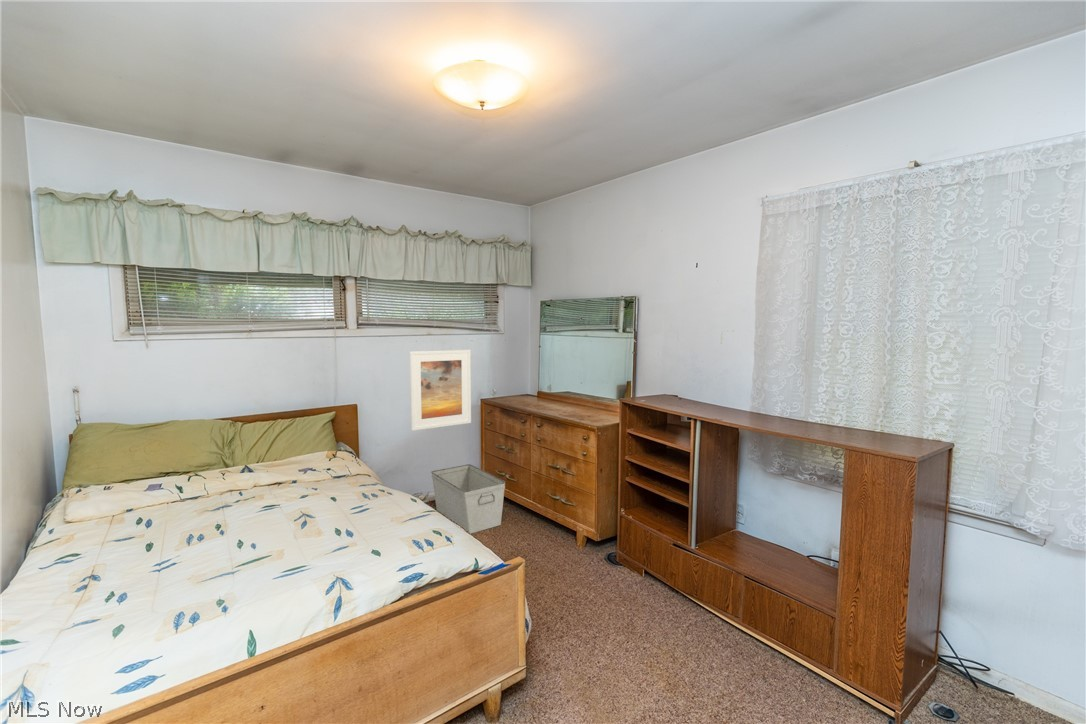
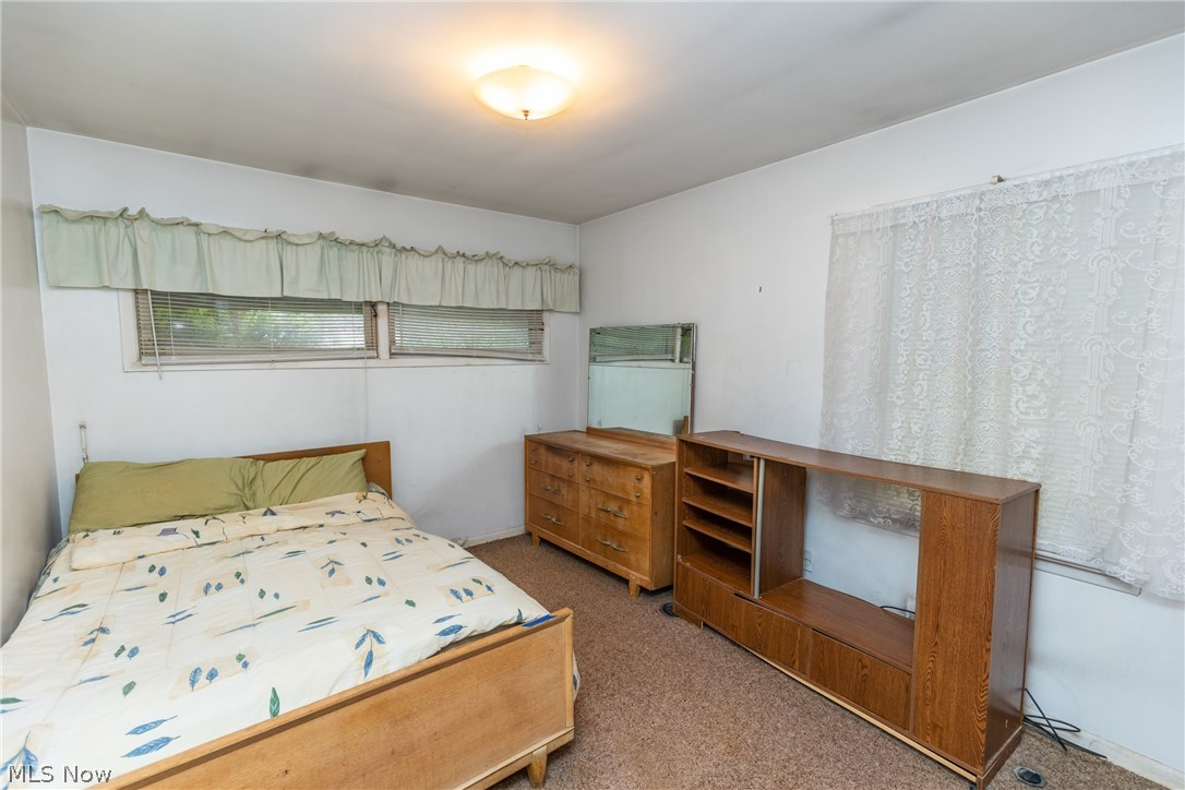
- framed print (441, 388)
- storage bin (467, 496)
